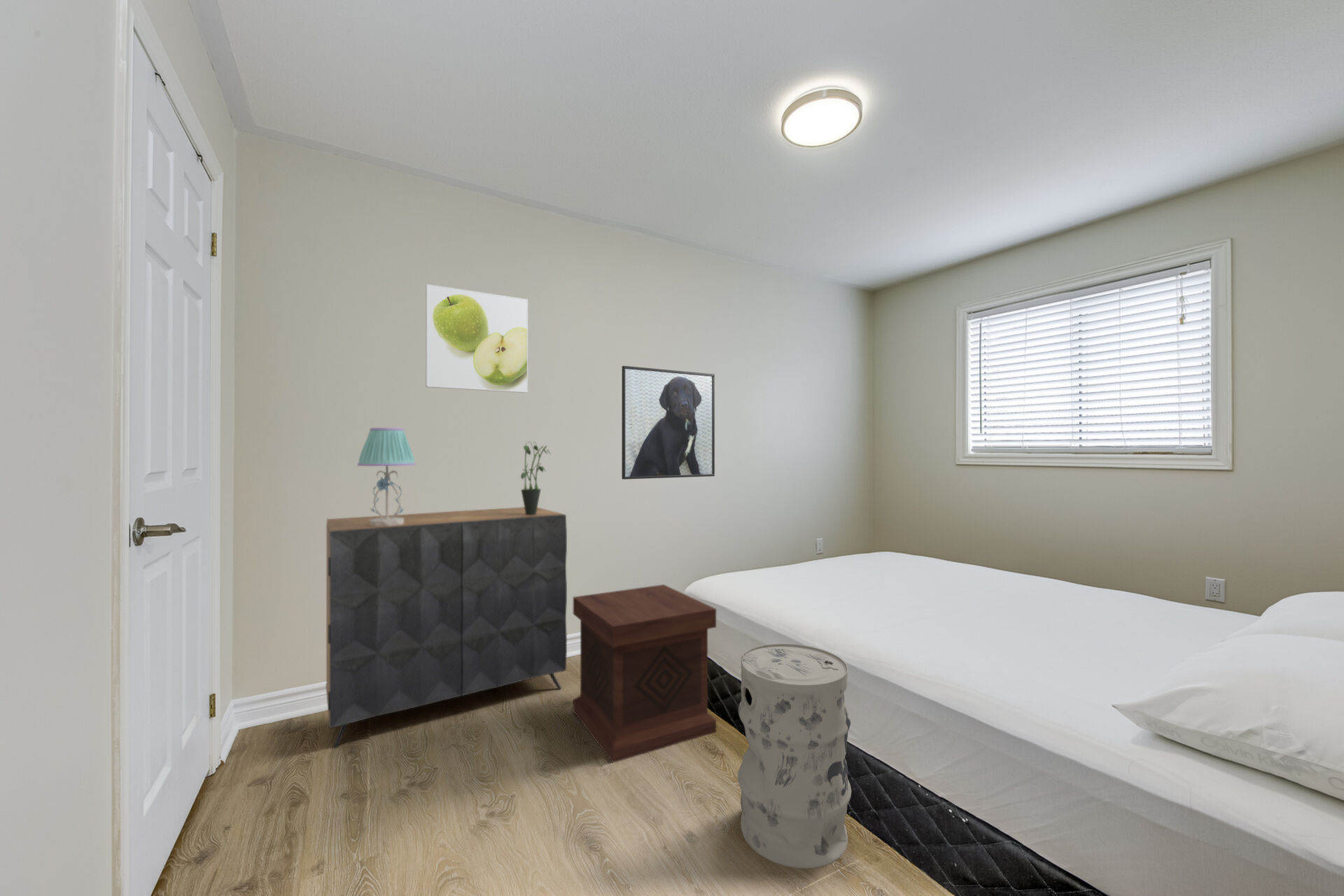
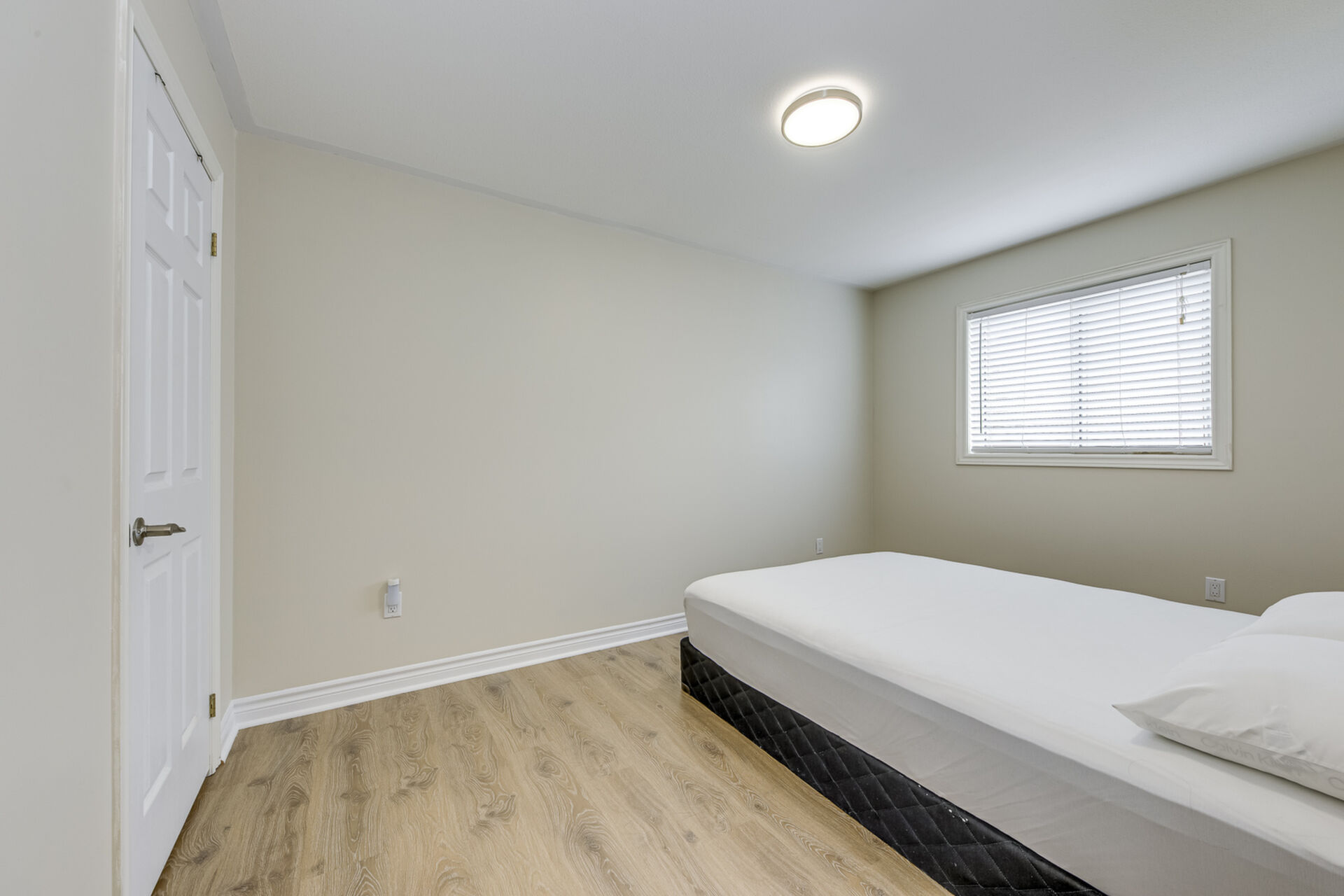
- dresser (450, 608)
- side table (641, 662)
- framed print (671, 424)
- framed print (479, 341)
- potted plant (534, 477)
- trash can (793, 745)
- table lamp (387, 475)
